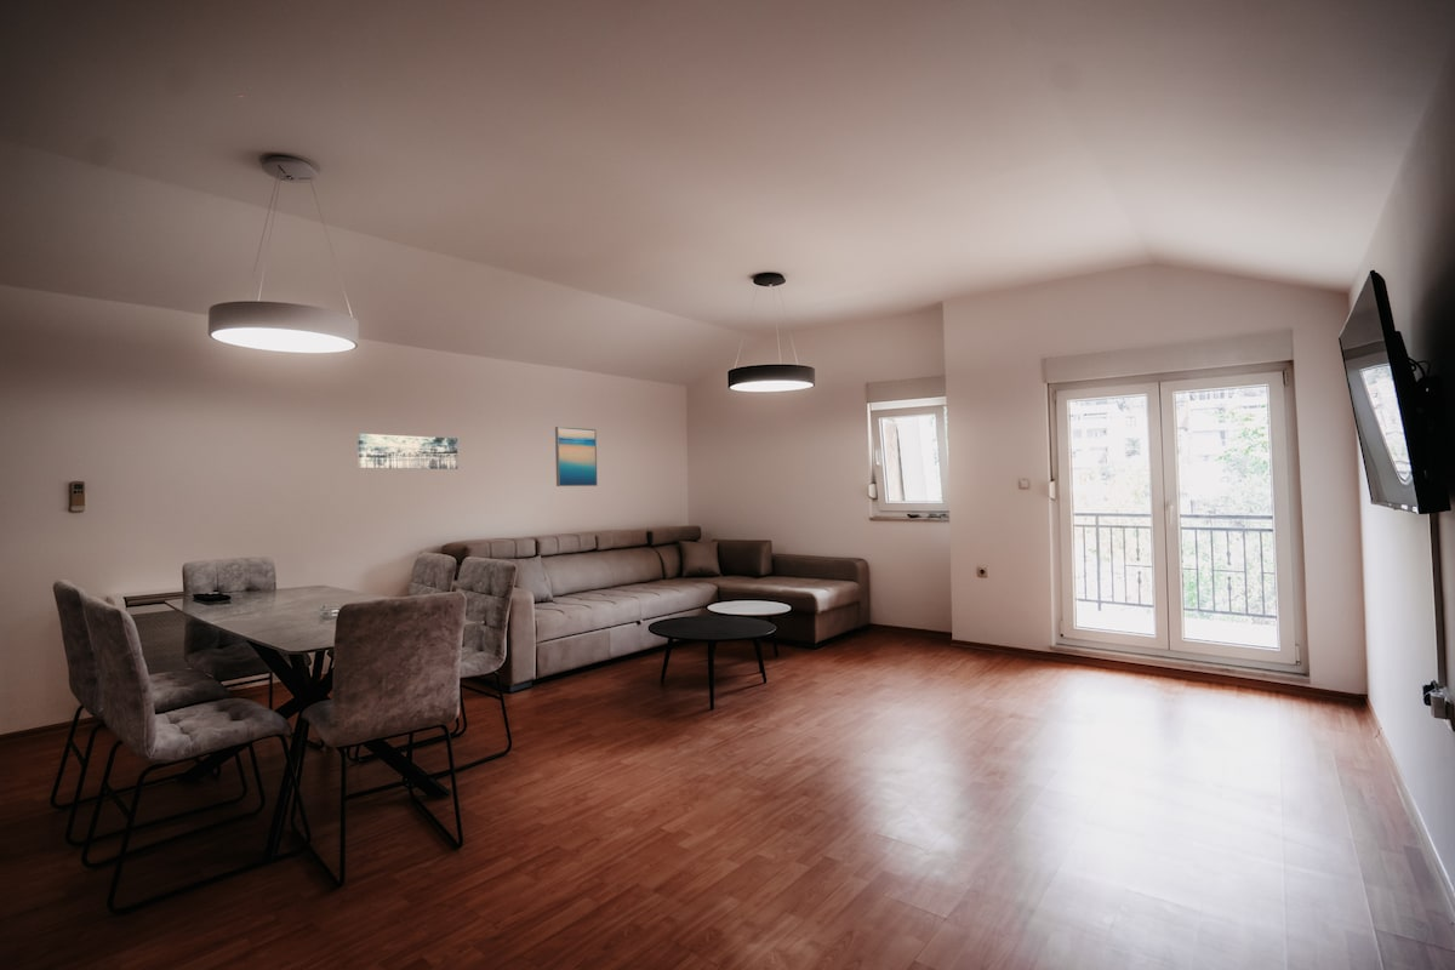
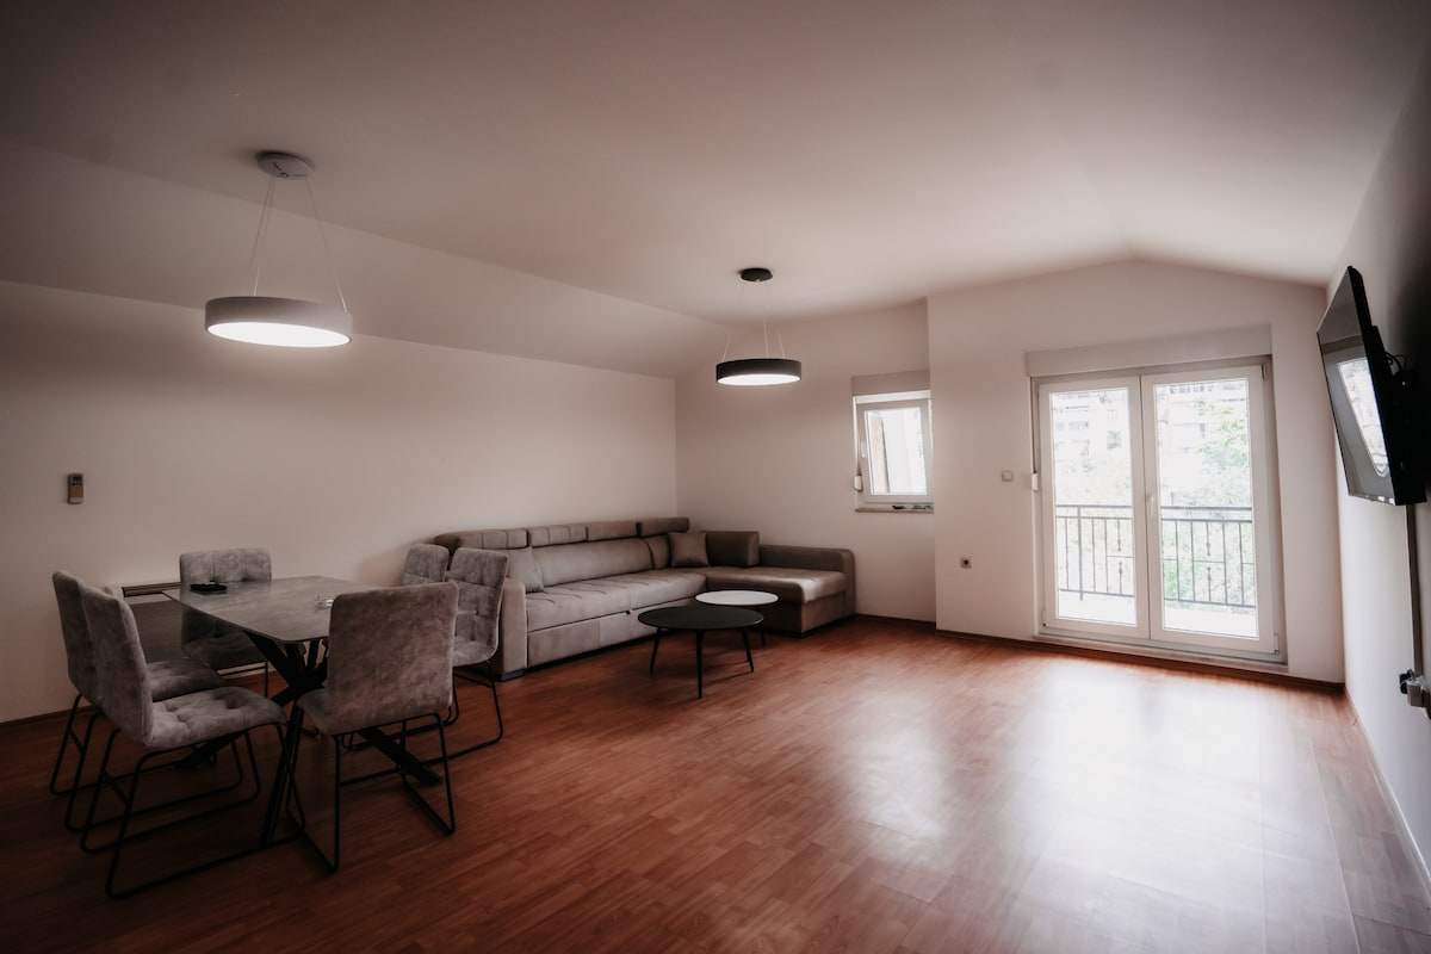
- wall art (576, 457)
- wall art (410, 452)
